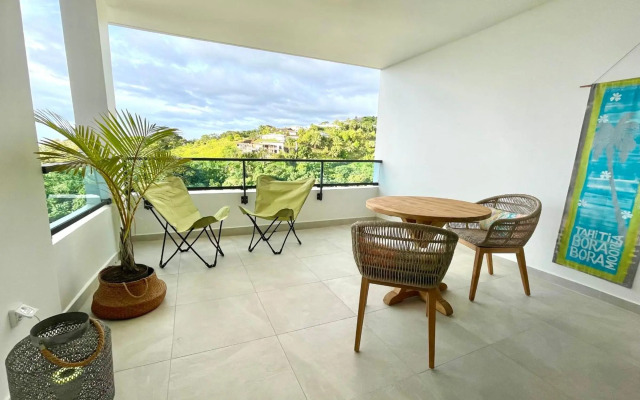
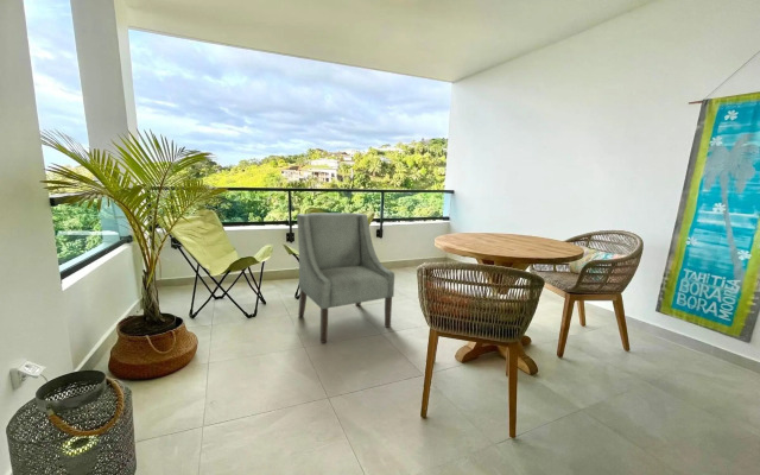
+ chair (343, 270)
